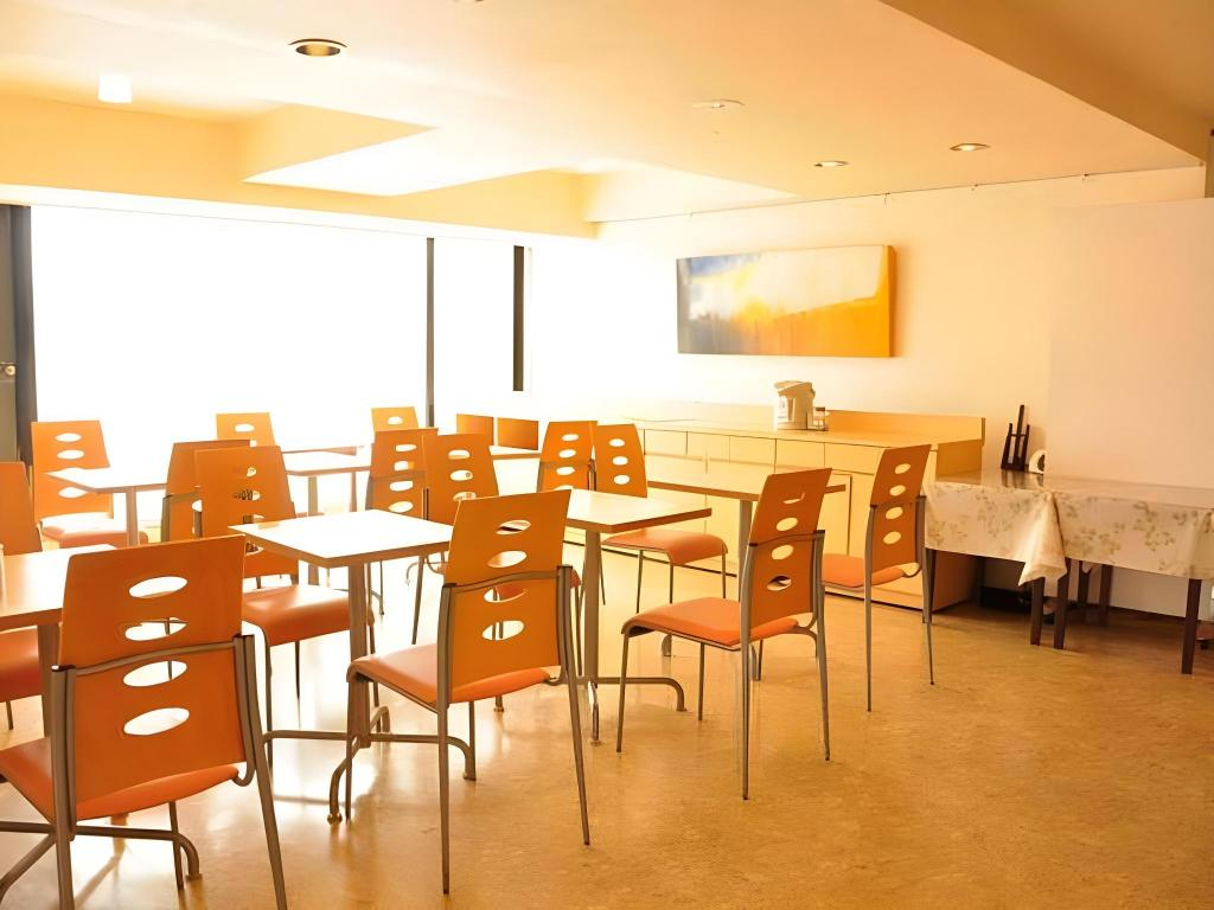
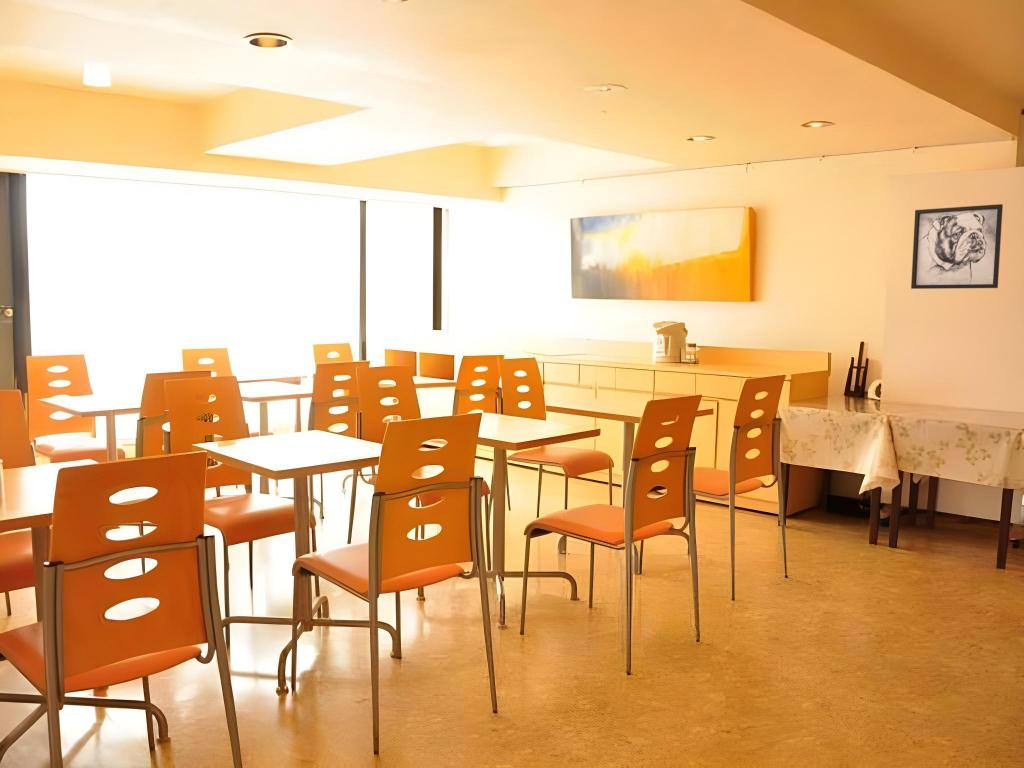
+ wall art (955, 247)
